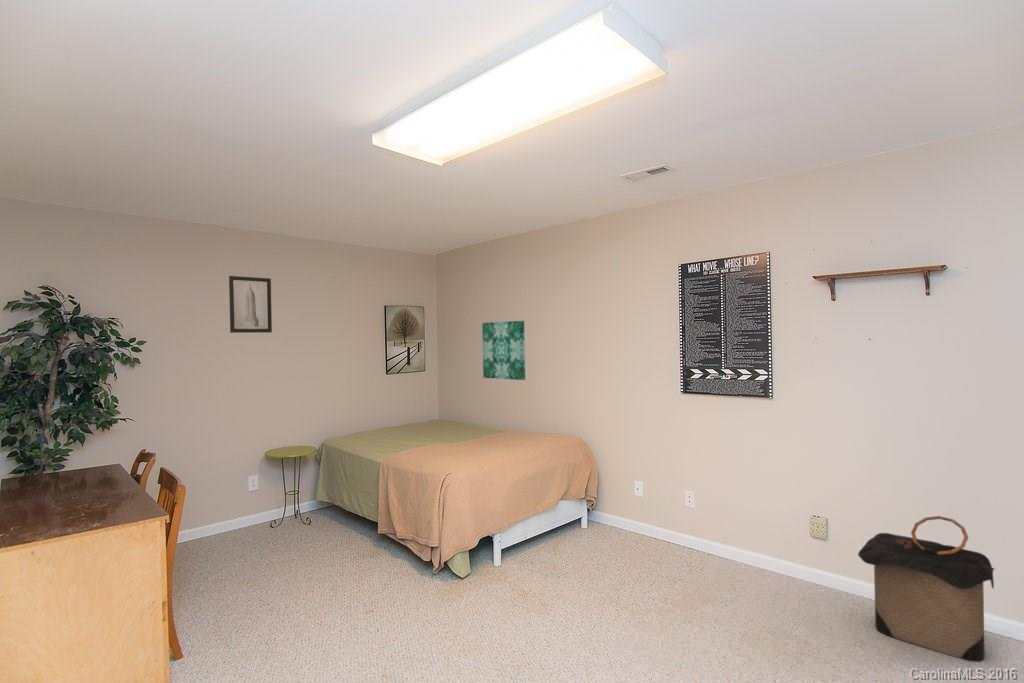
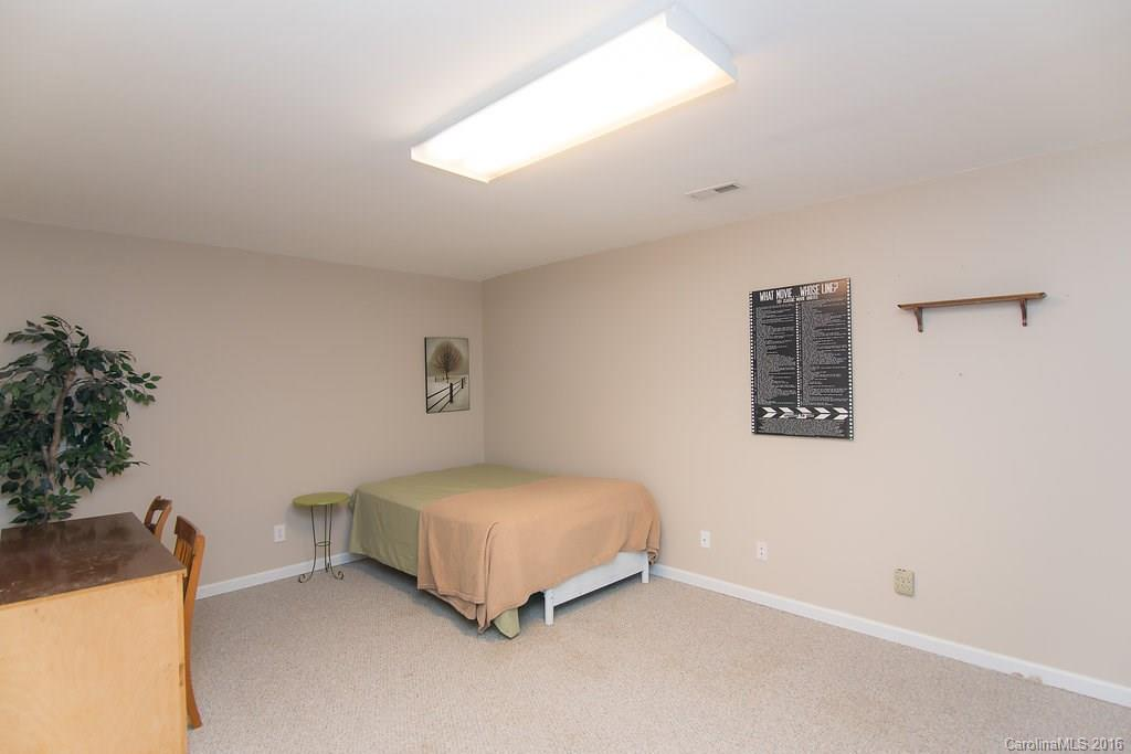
- wall art (503, 350)
- wall art (250, 304)
- laundry hamper (923, 578)
